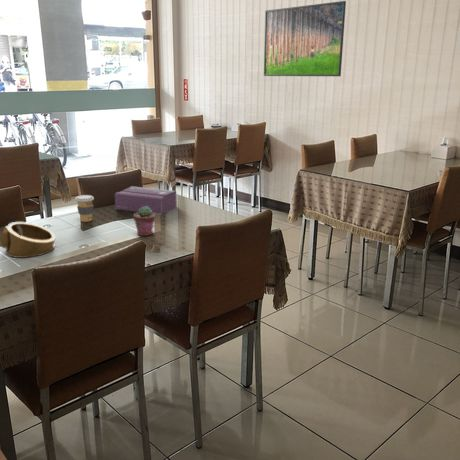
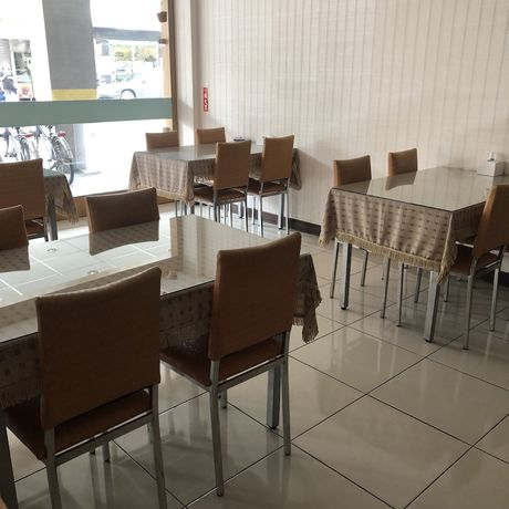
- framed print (301, 41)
- coffee cup (85, 208)
- potted succulent (144, 220)
- tissue box (146, 199)
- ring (28, 236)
